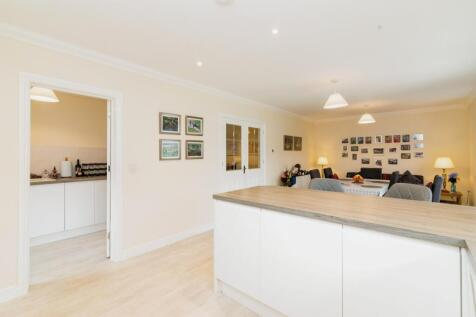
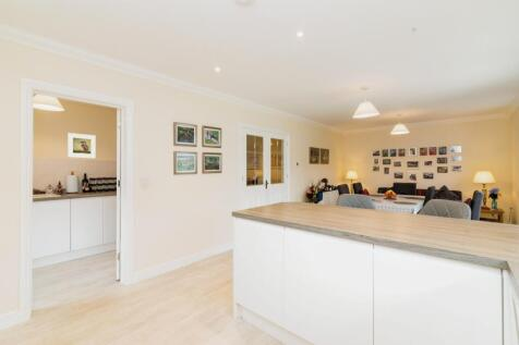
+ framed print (82, 146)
